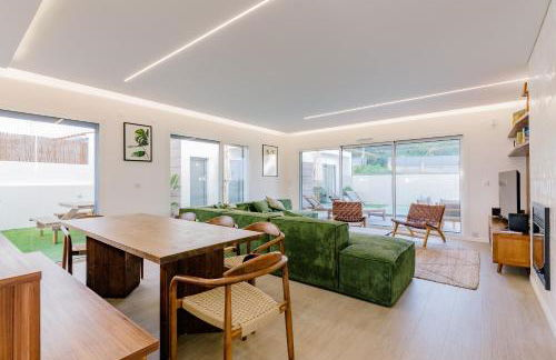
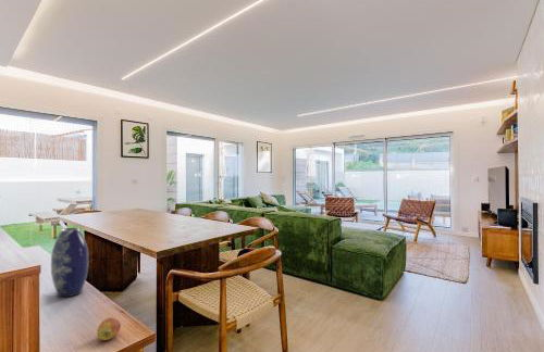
+ vase (70, 261)
+ apple (109, 327)
